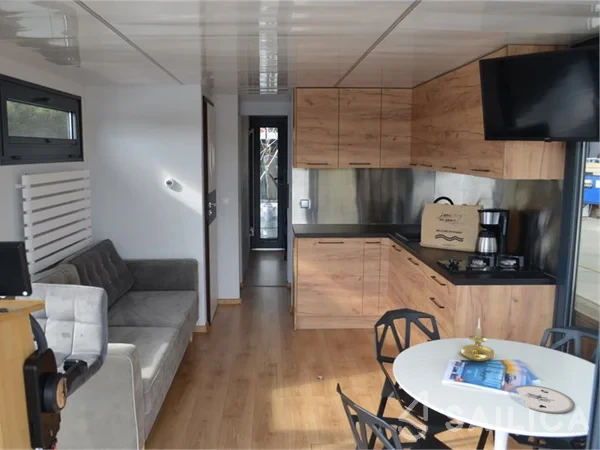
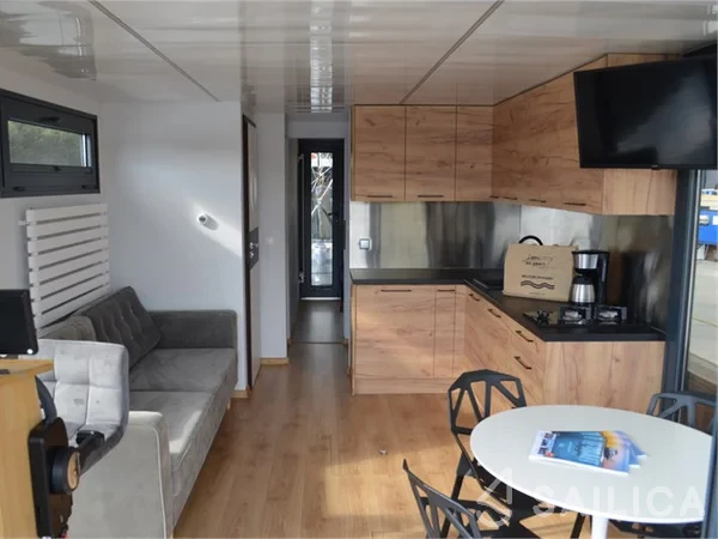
- plate (540, 397)
- candle holder (477, 337)
